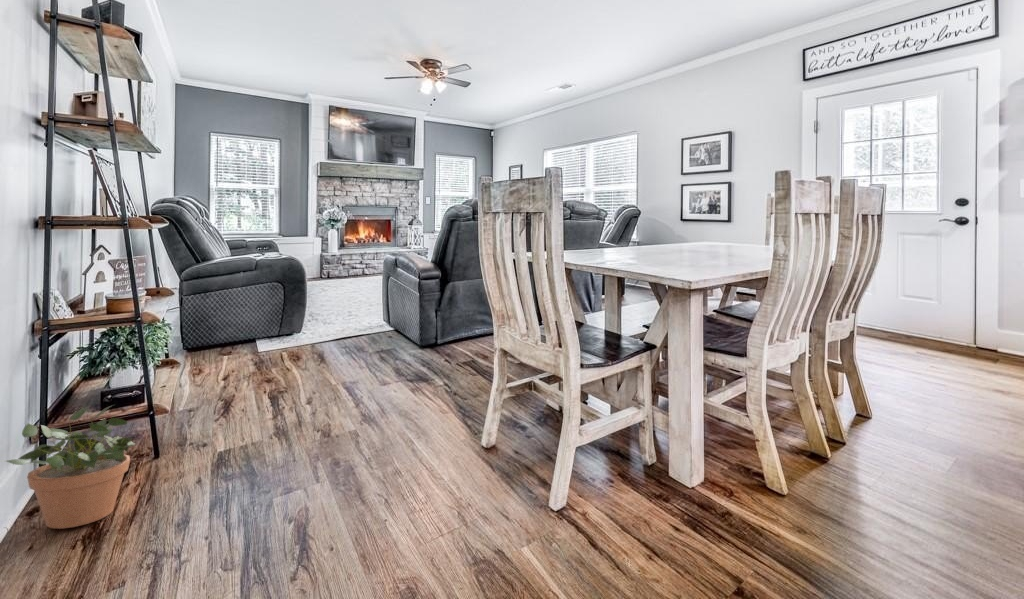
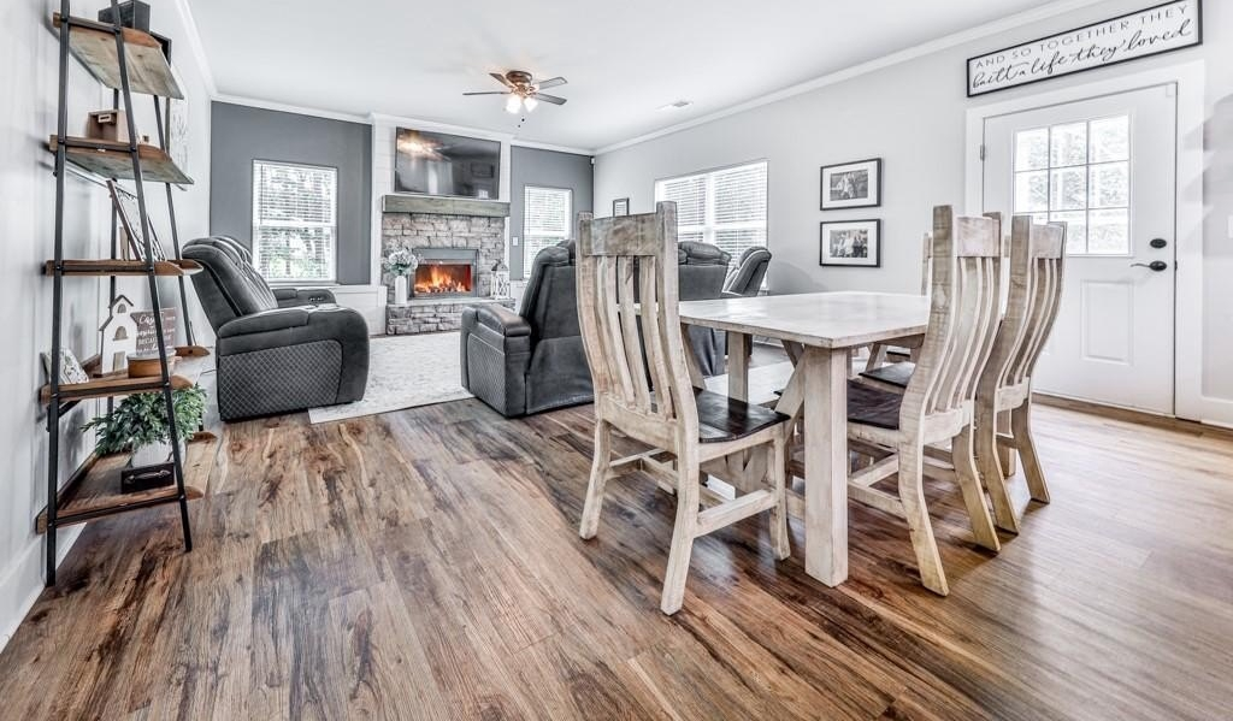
- potted plant (79, 463)
